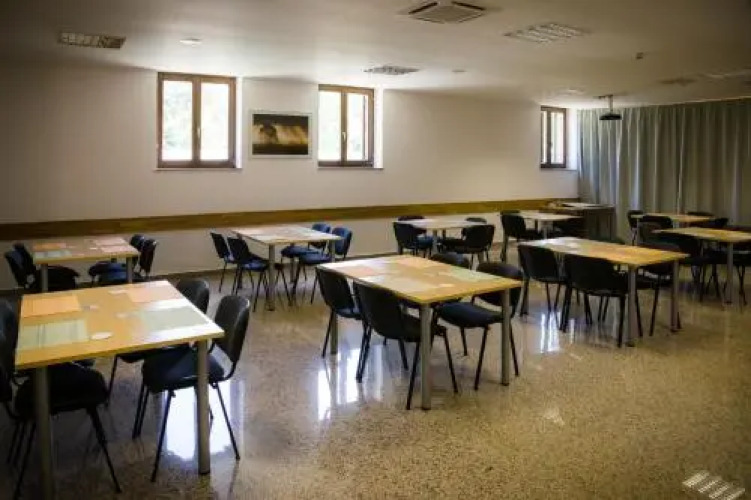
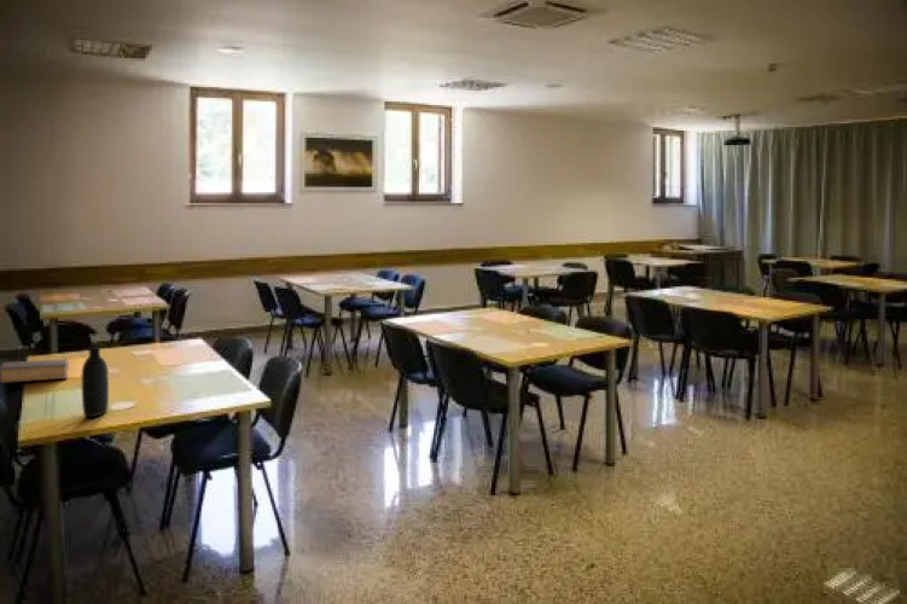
+ book (35, 370)
+ bottle (94, 381)
